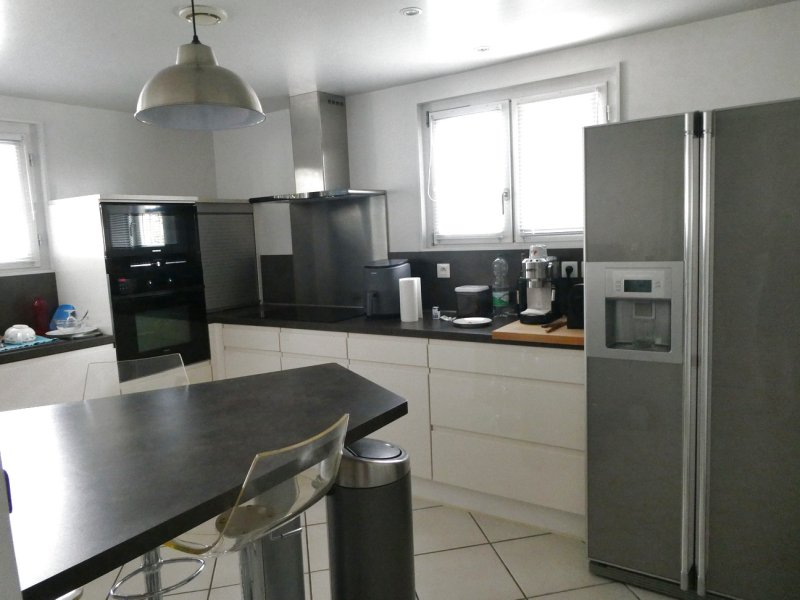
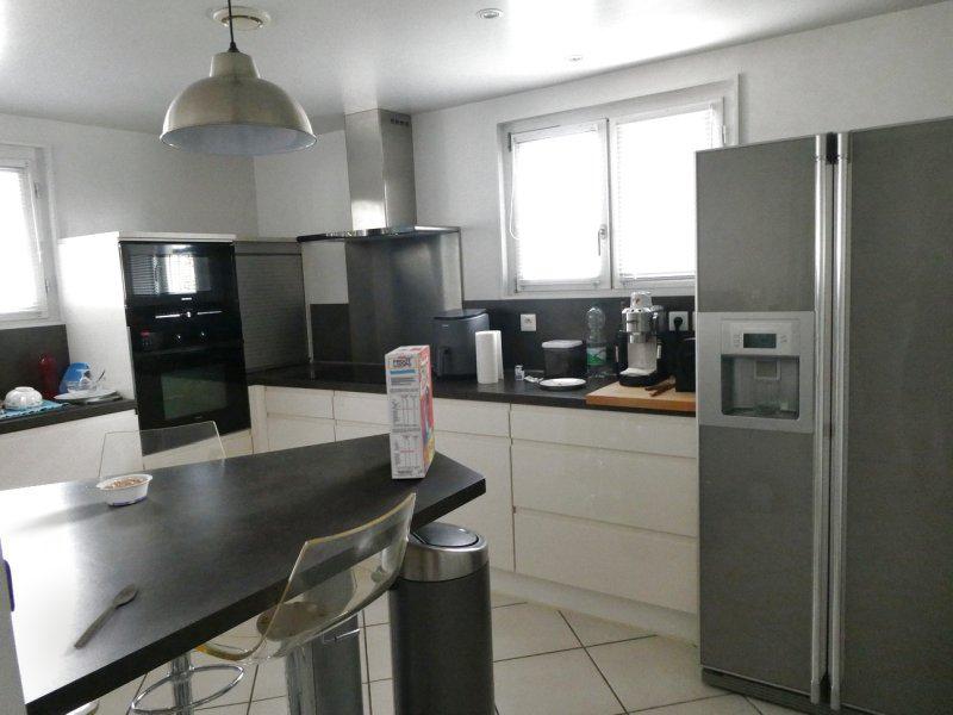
+ spoon (107, 613)
+ cereal box (411, 408)
+ legume (124, 489)
